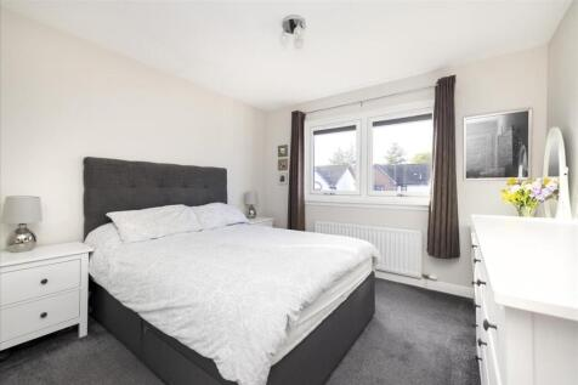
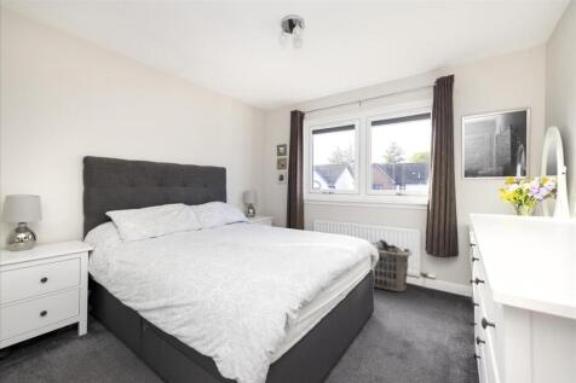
+ clothes hamper (385, 262)
